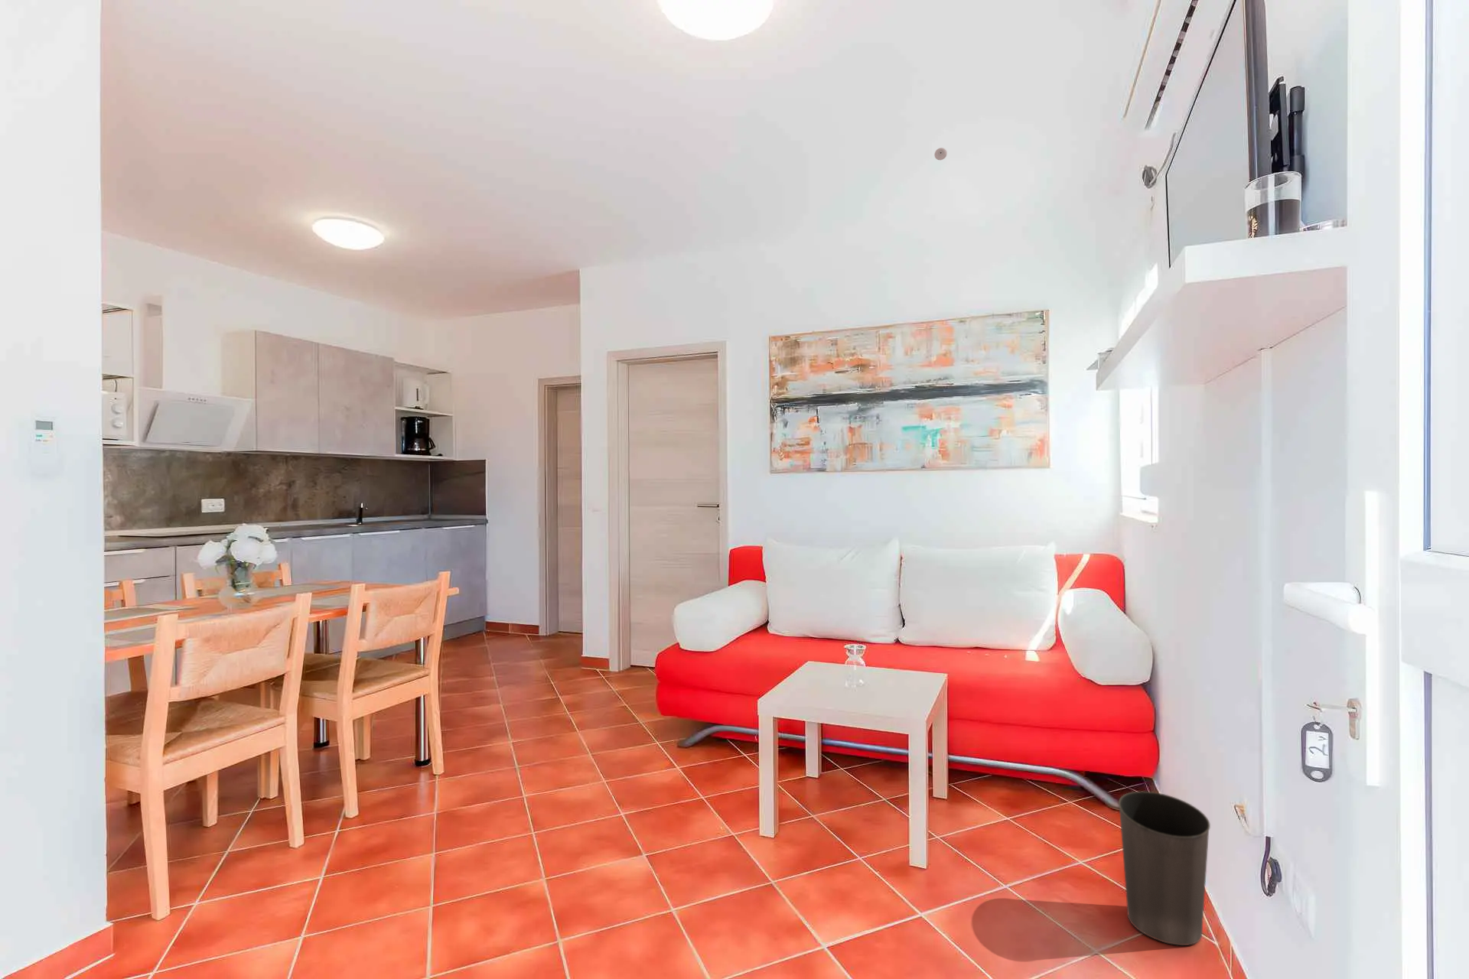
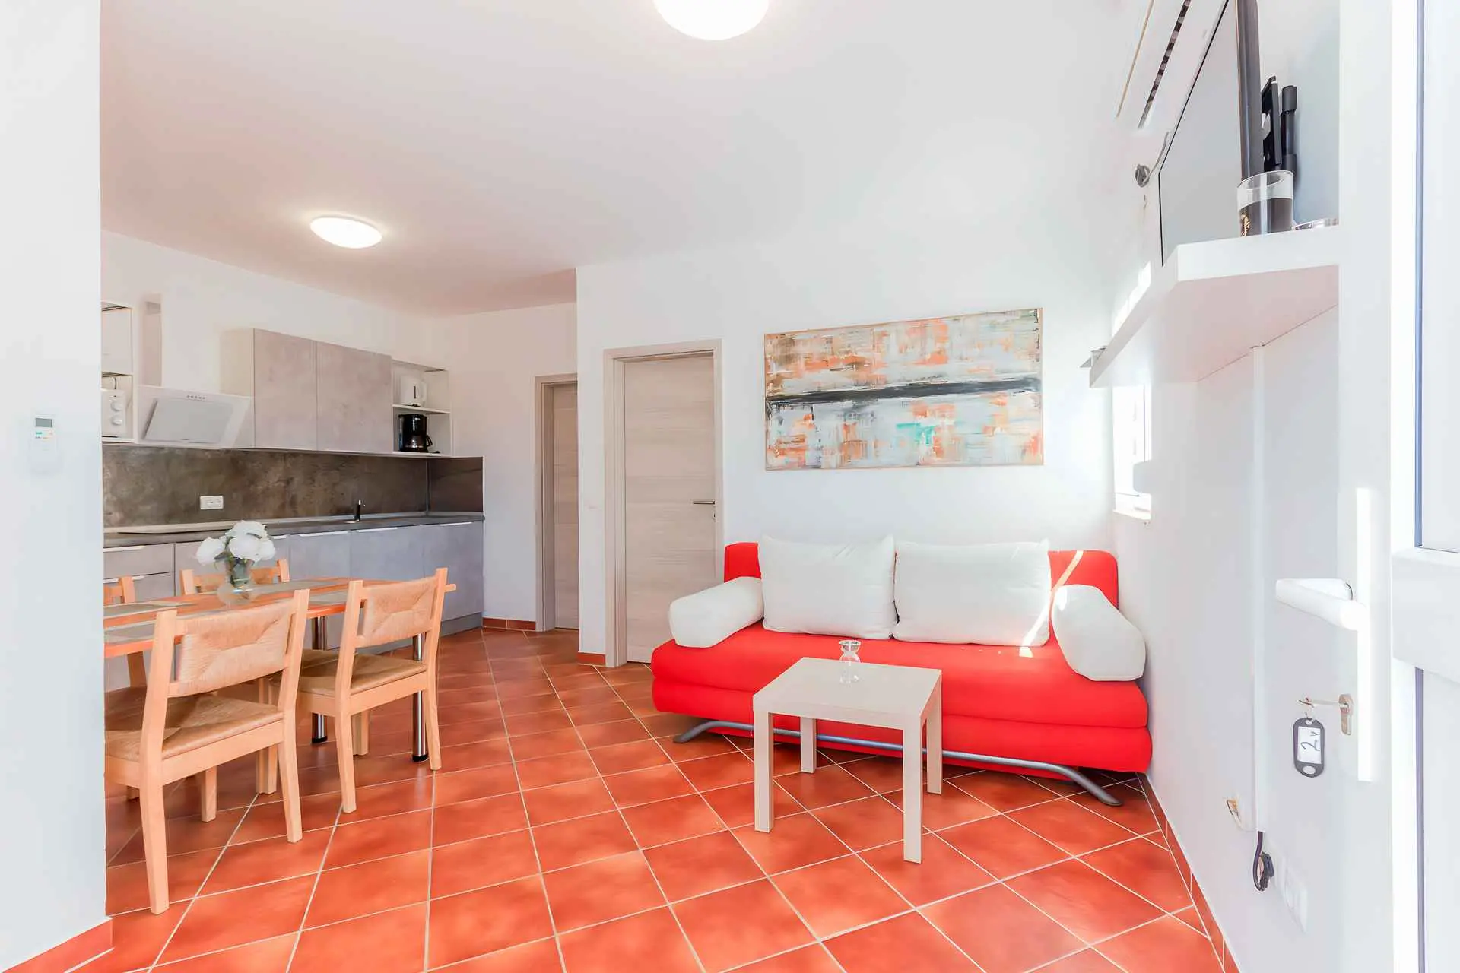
- waste basket (1163, 868)
- smoke detector (940, 154)
